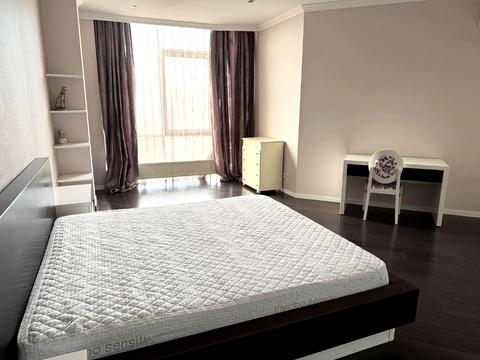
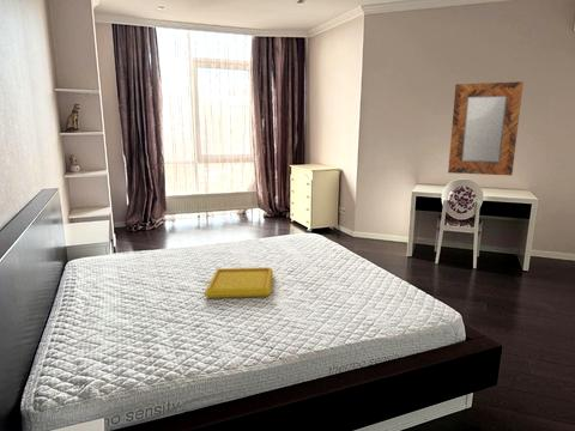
+ serving tray (241, 281)
+ home mirror (483, 129)
